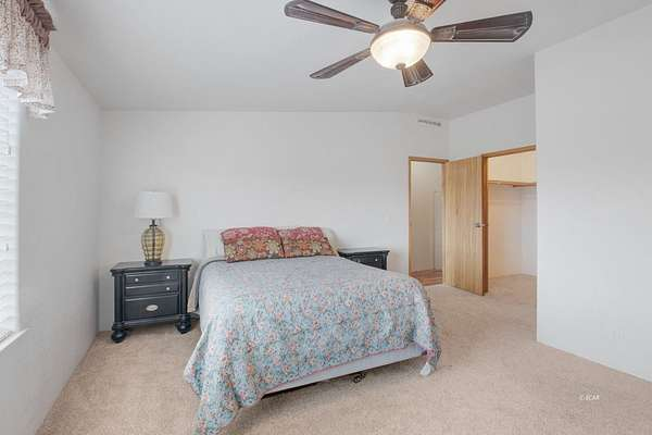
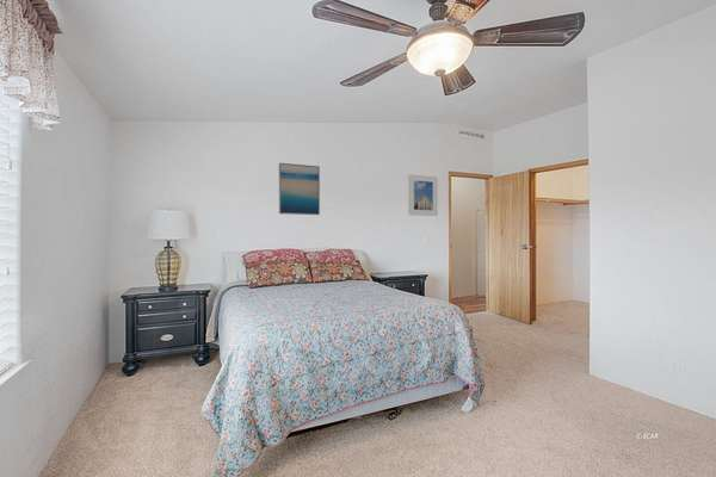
+ wall art (300, 190)
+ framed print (422, 196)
